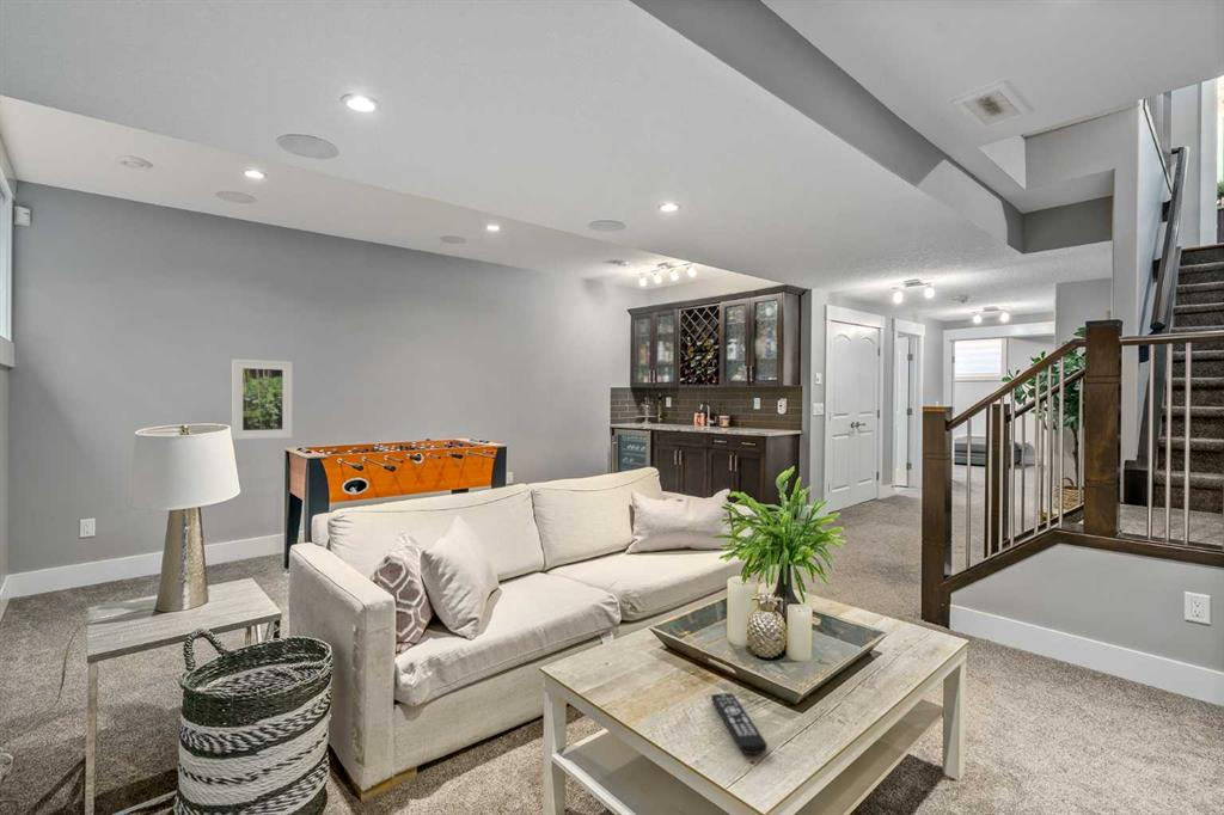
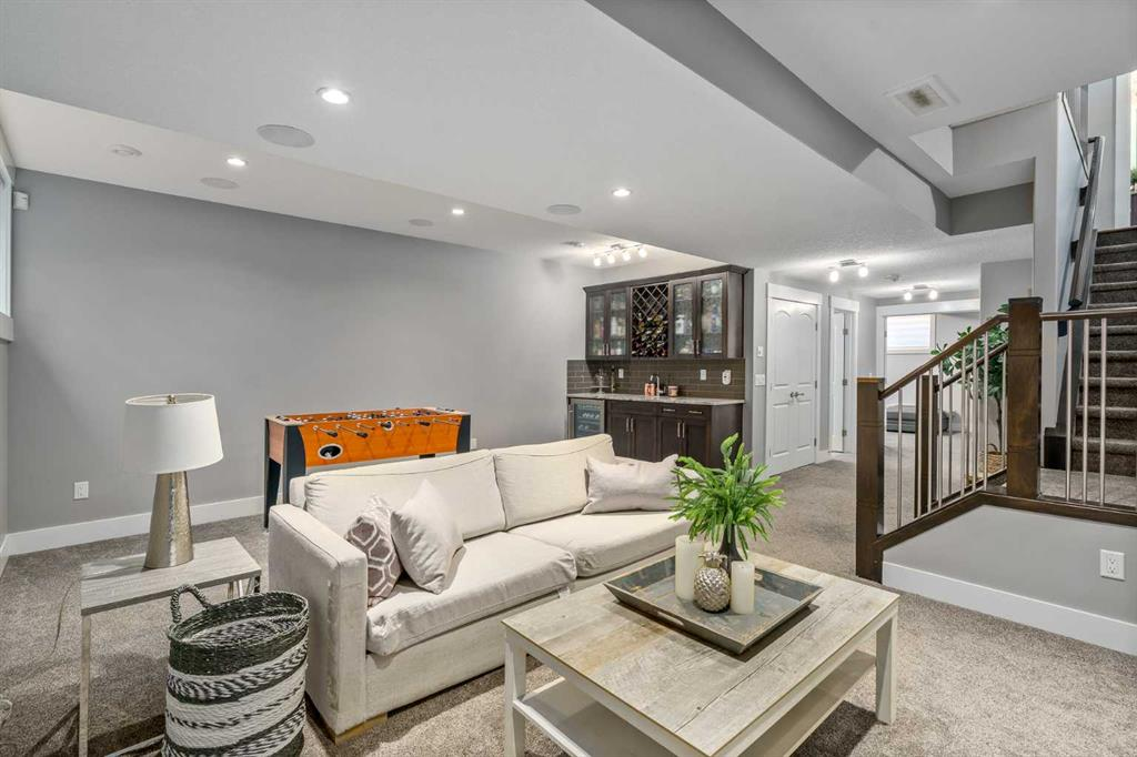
- remote control (736, 721)
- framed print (263, 399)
